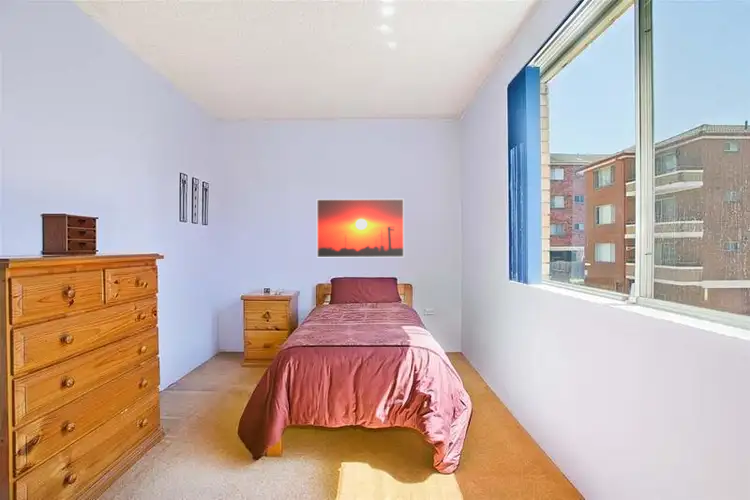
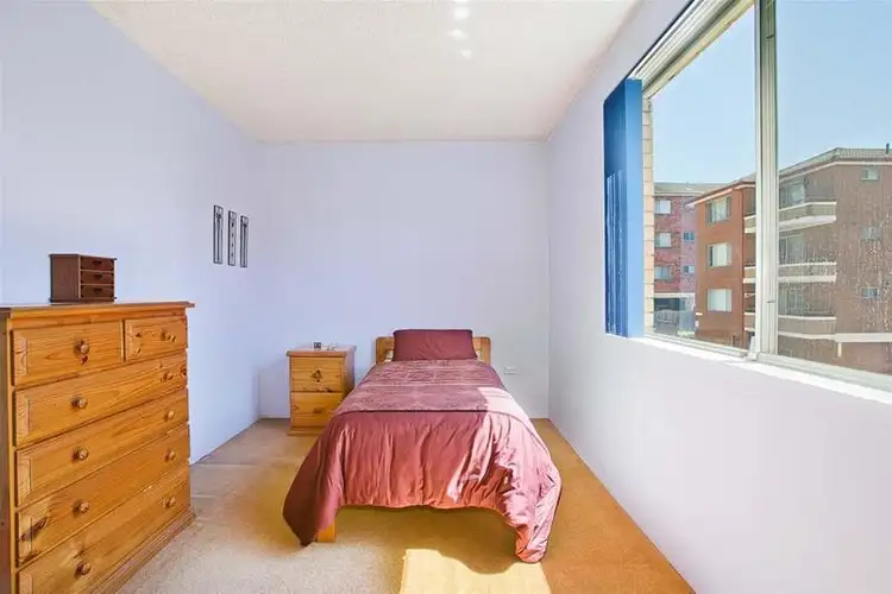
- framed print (360, 228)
